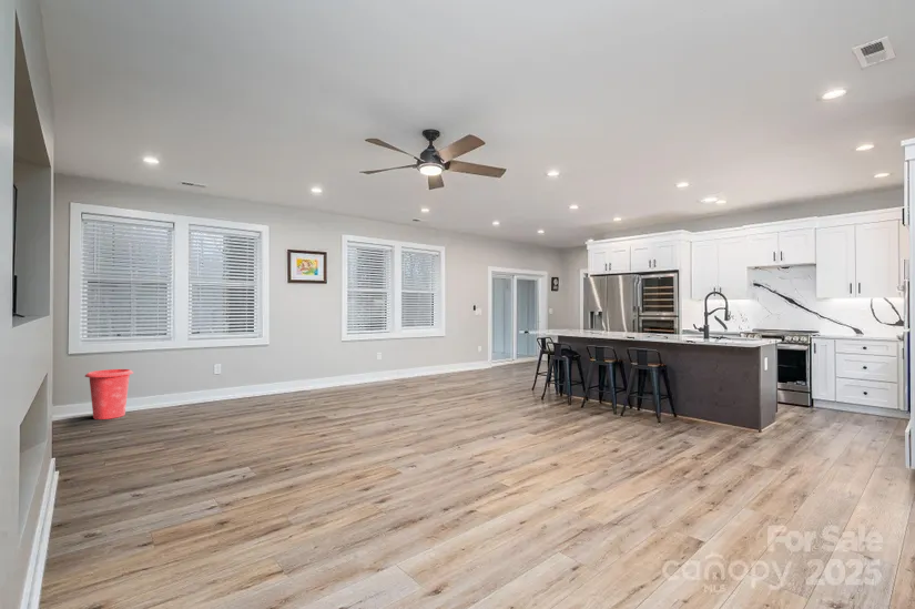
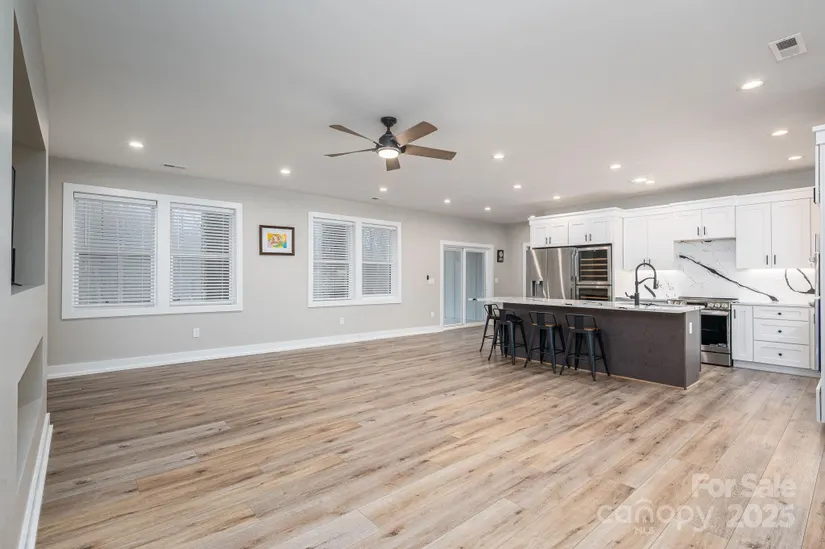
- waste bin (109, 394)
